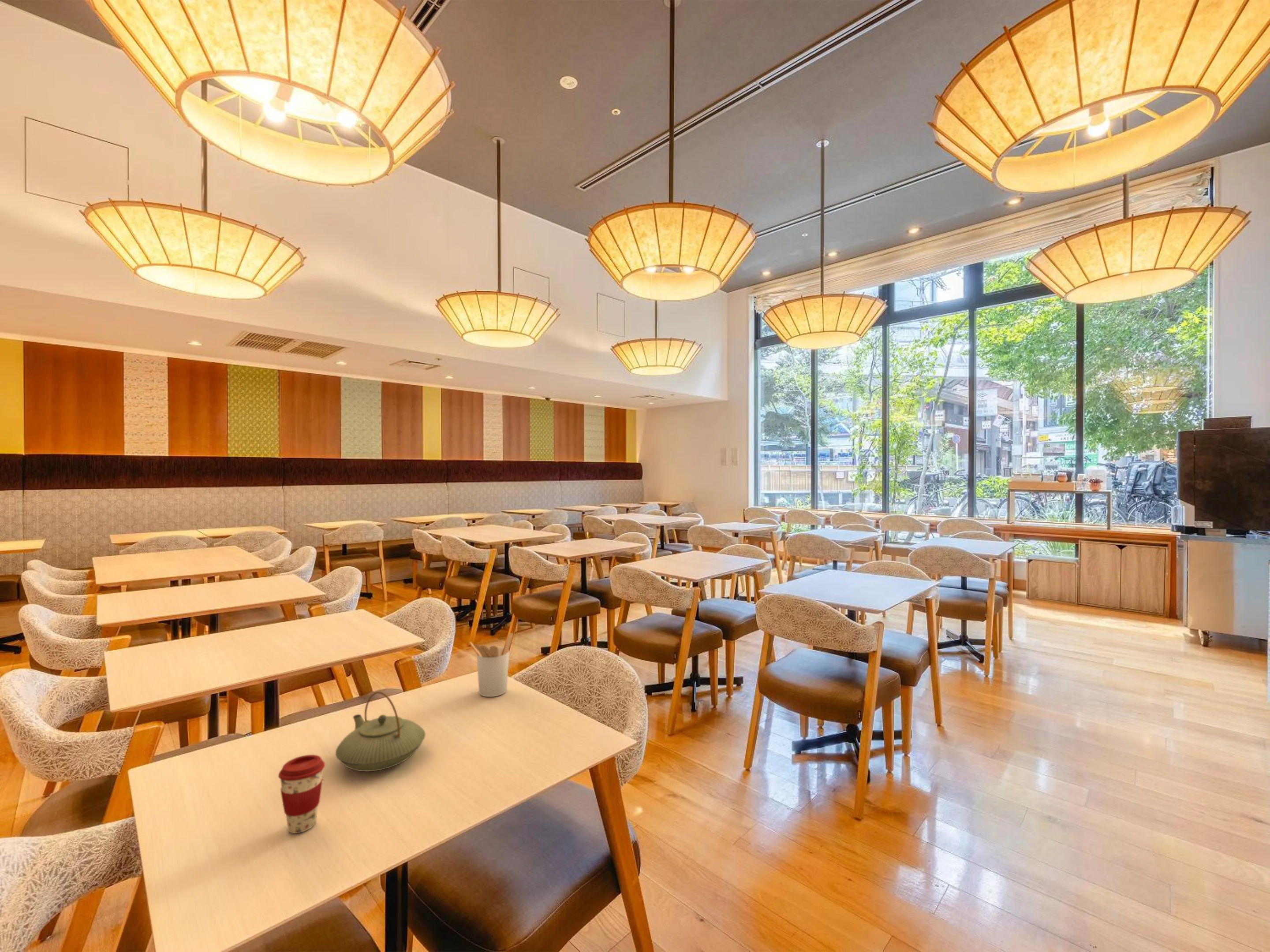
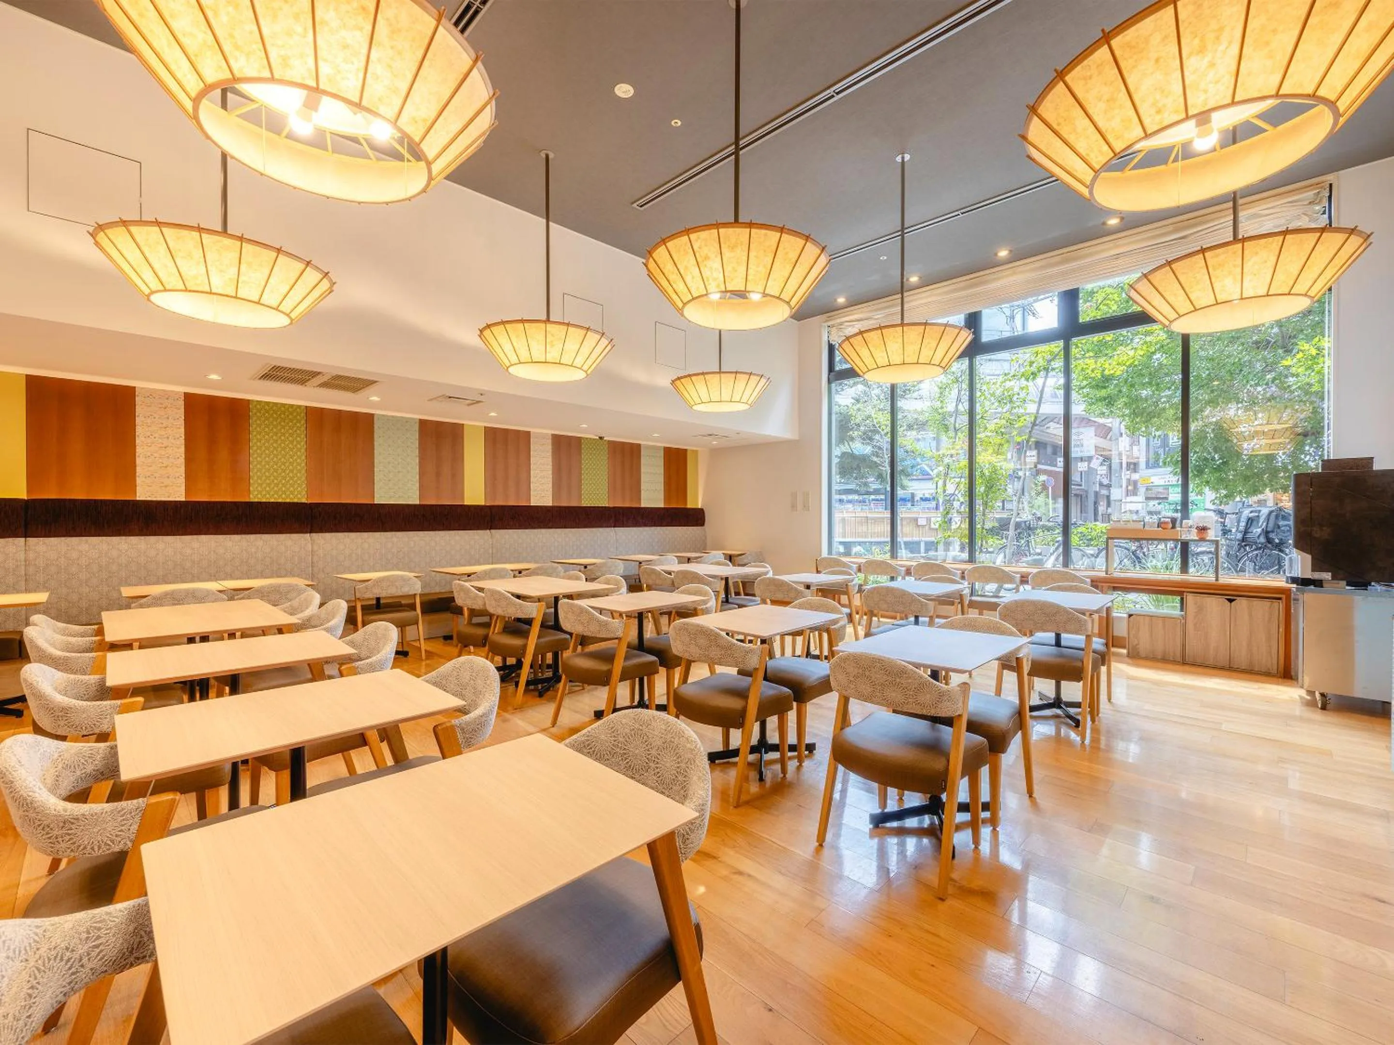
- coffee cup (302, 794)
- utensil holder (491, 665)
- teapot (379, 723)
